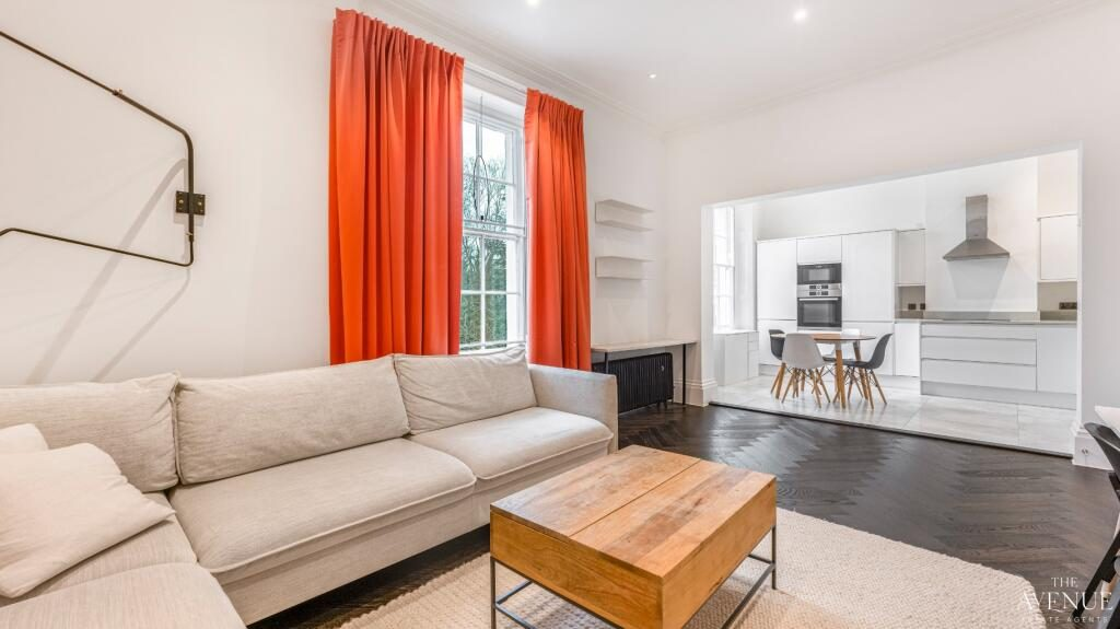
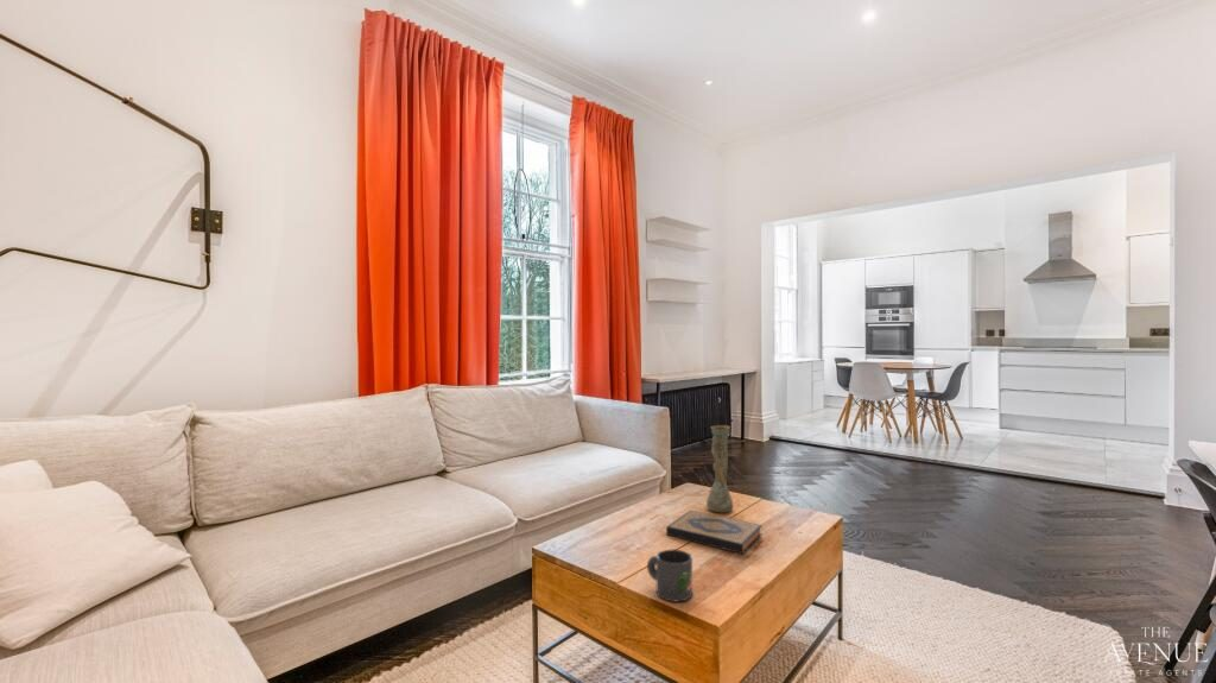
+ hardback book (714, 530)
+ vase (720, 468)
+ mug (669, 573)
